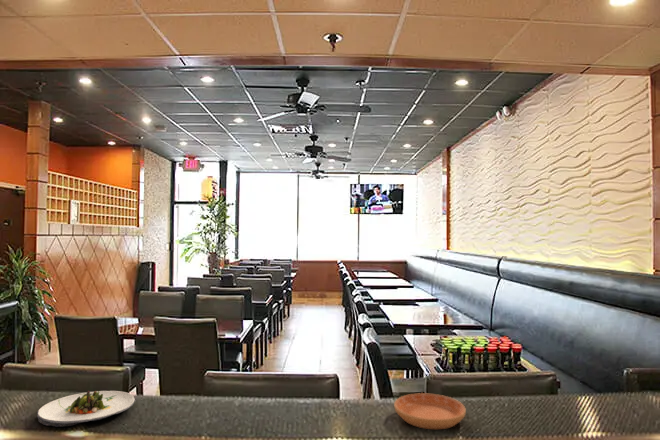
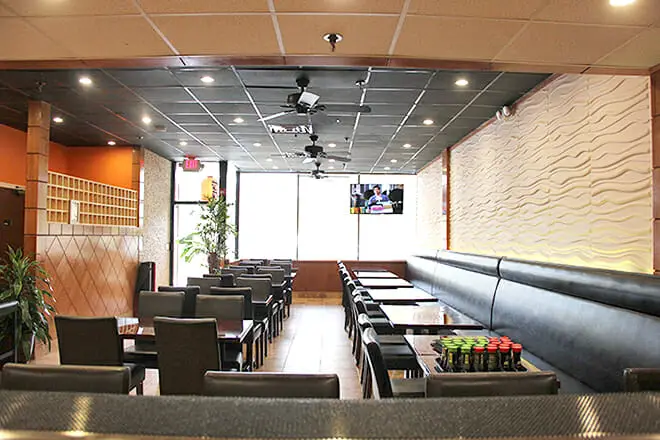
- saucer (429, 411)
- salad plate (87, 401)
